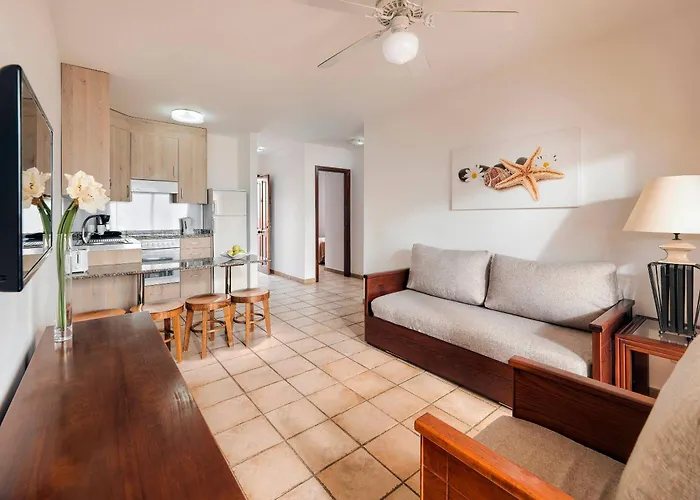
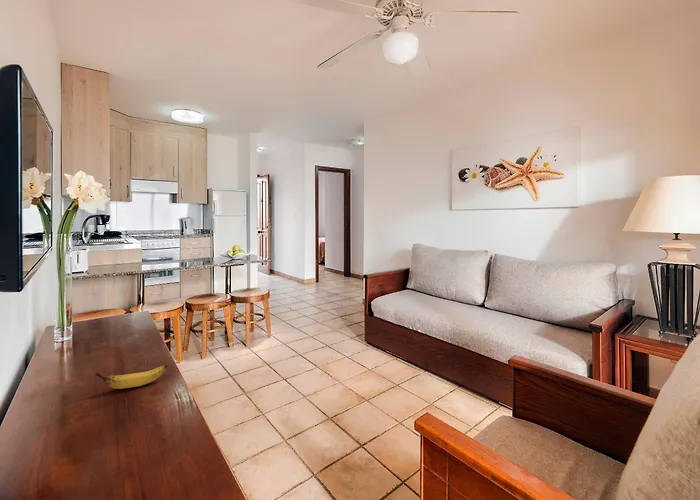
+ banana (133, 376)
